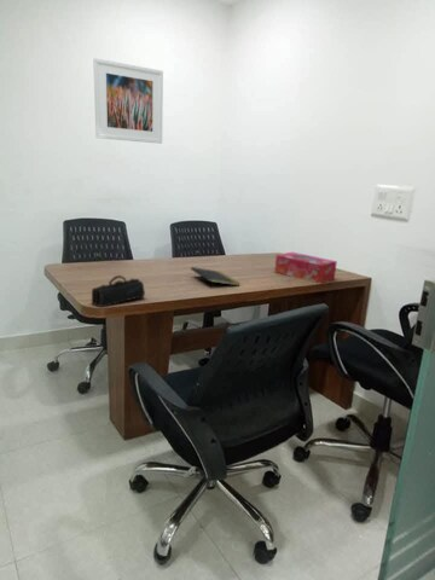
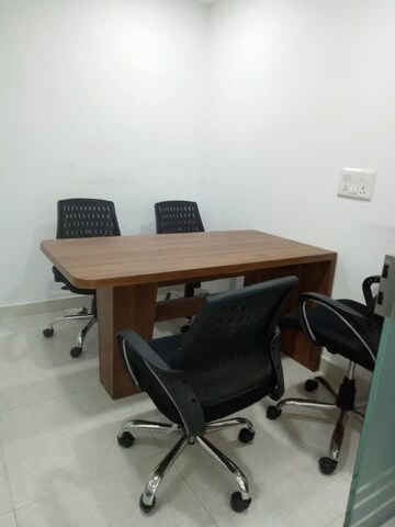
- notepad (214, 276)
- tissue box (304, 266)
- pencil case (118, 288)
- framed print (129, 103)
